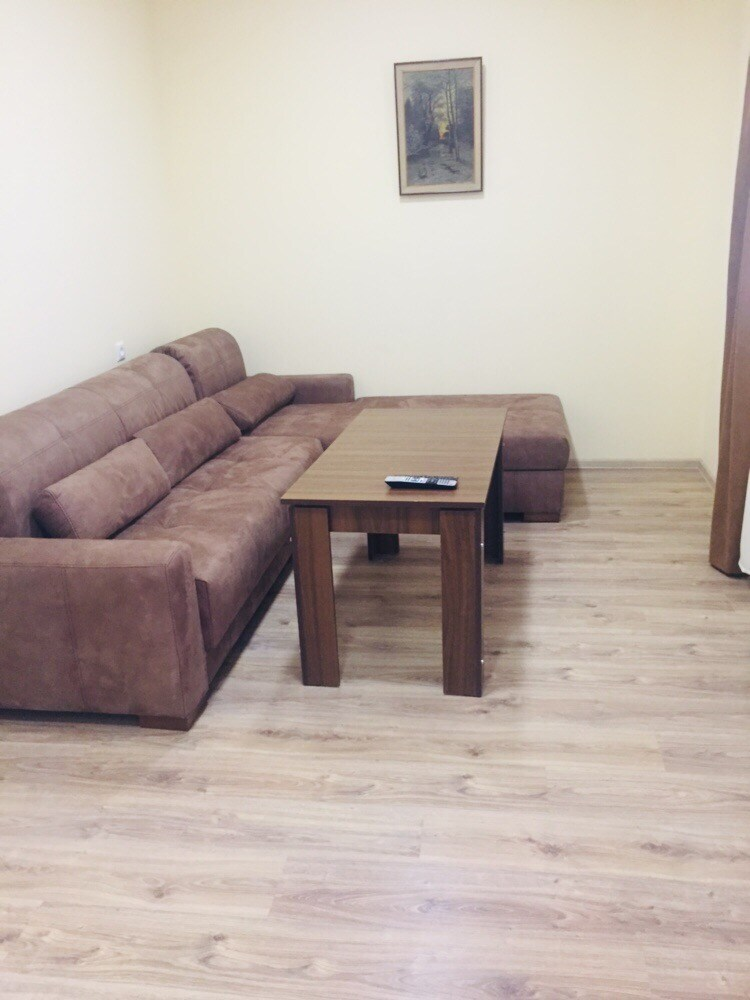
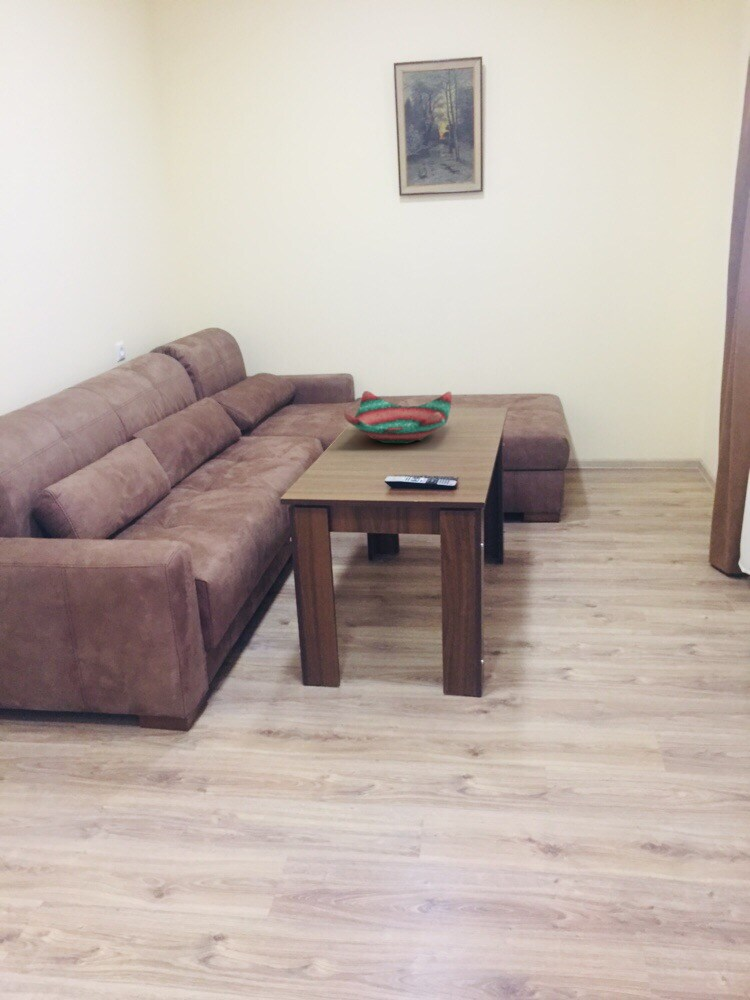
+ decorative bowl (399, 419)
